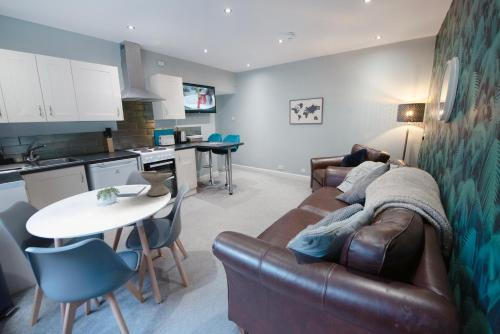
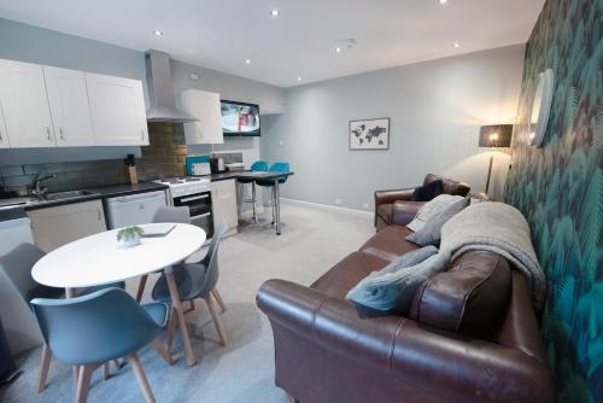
- bowl (157, 182)
